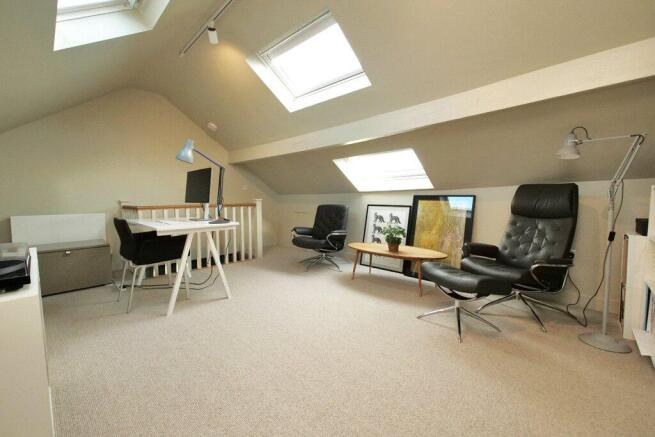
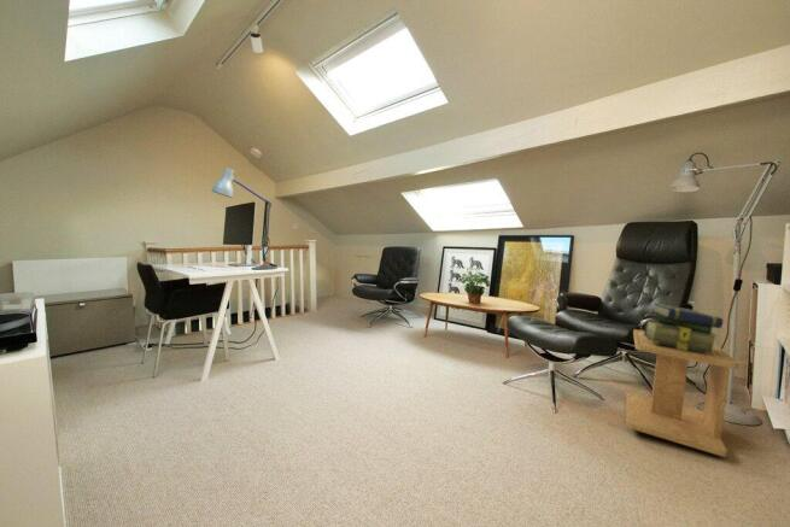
+ stack of books (680, 326)
+ side table (672, 383)
